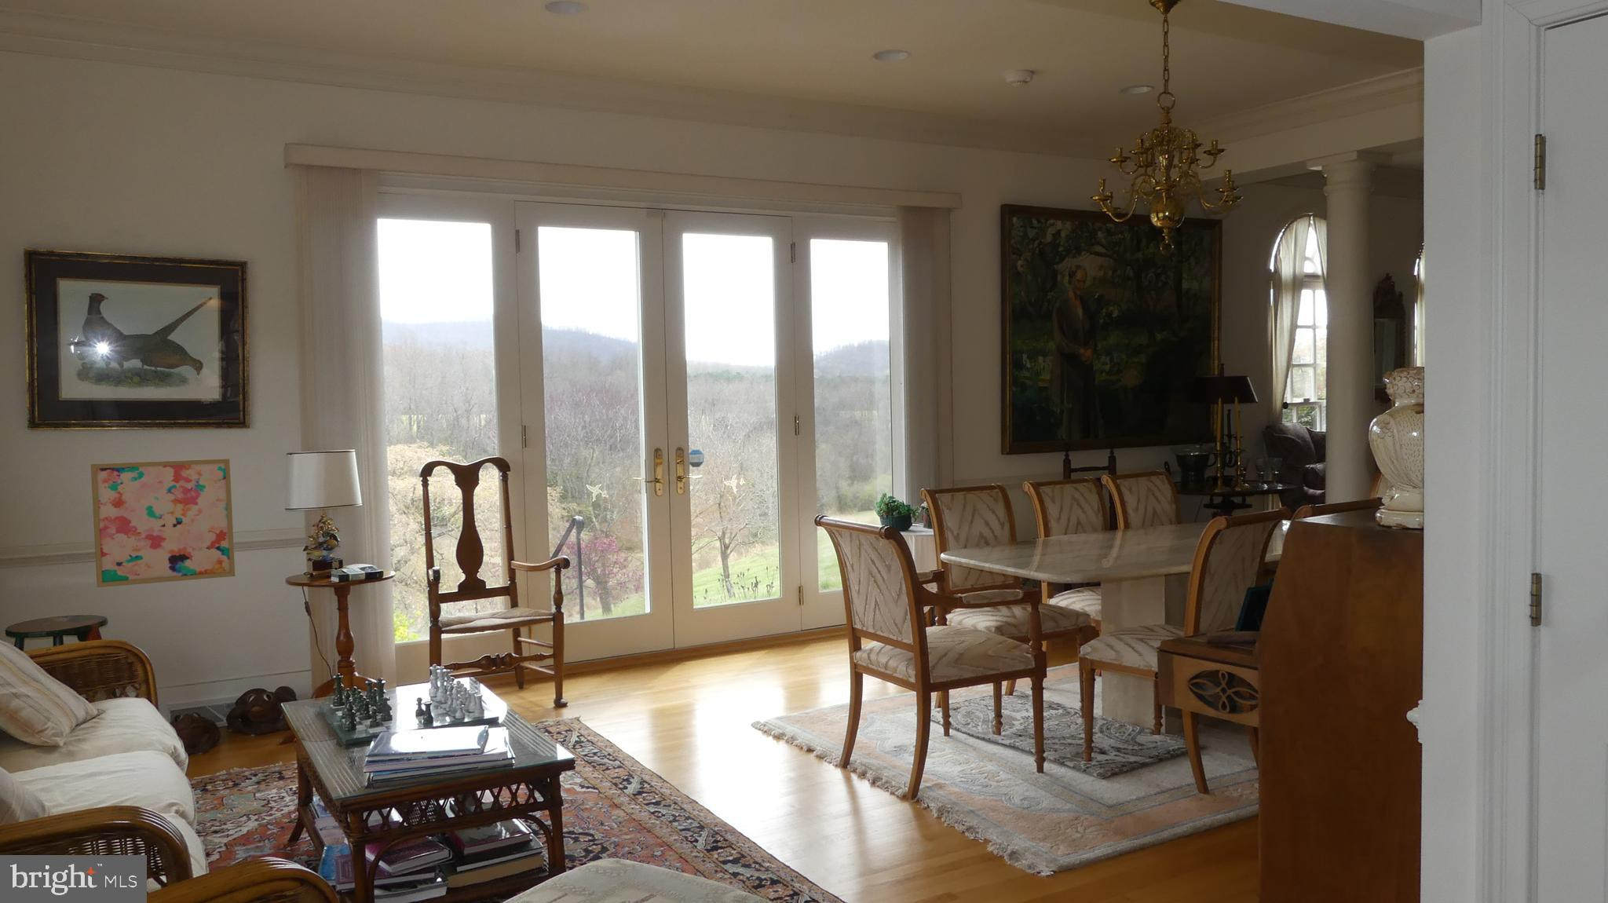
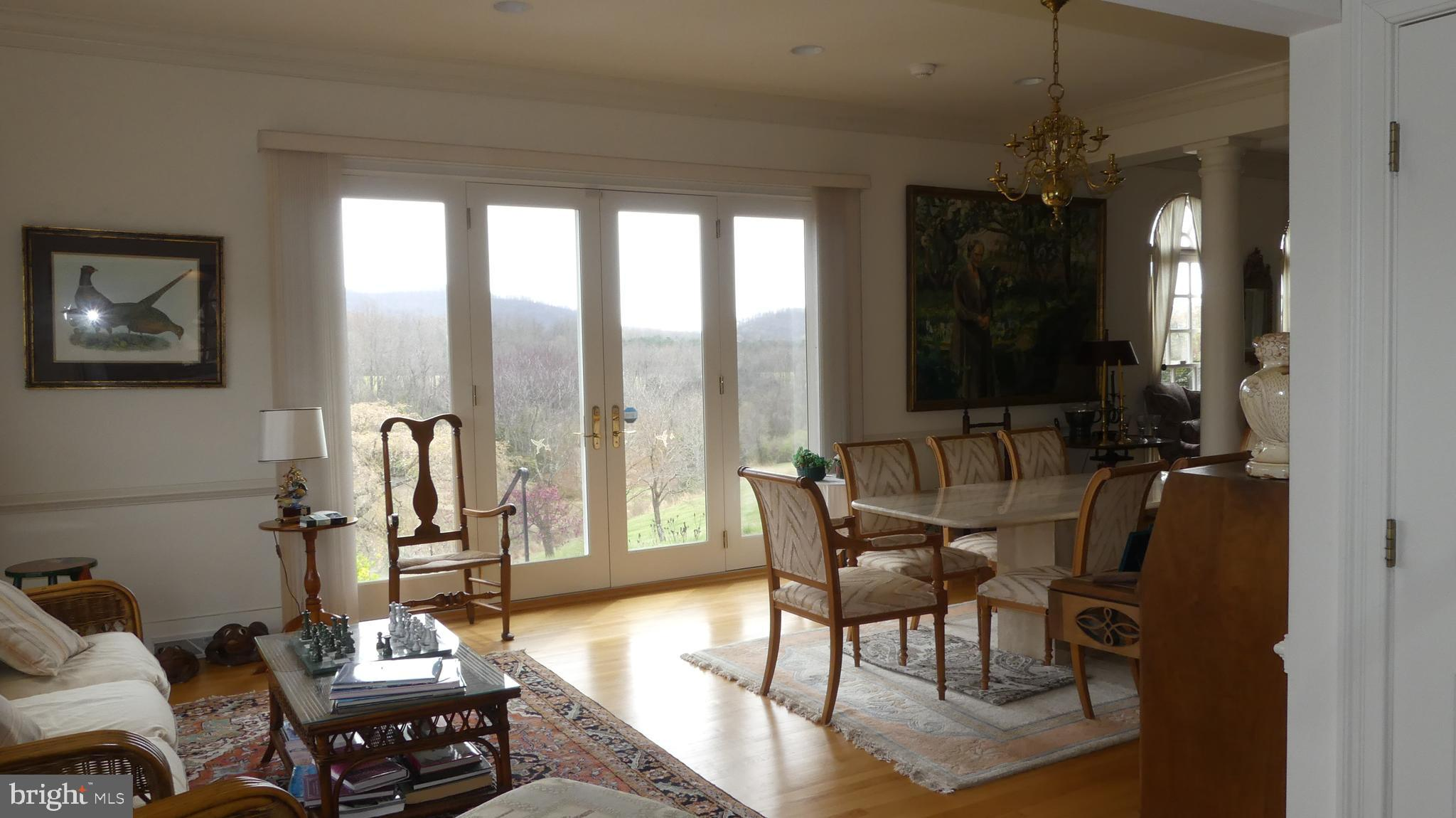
- wall art (165, 521)
